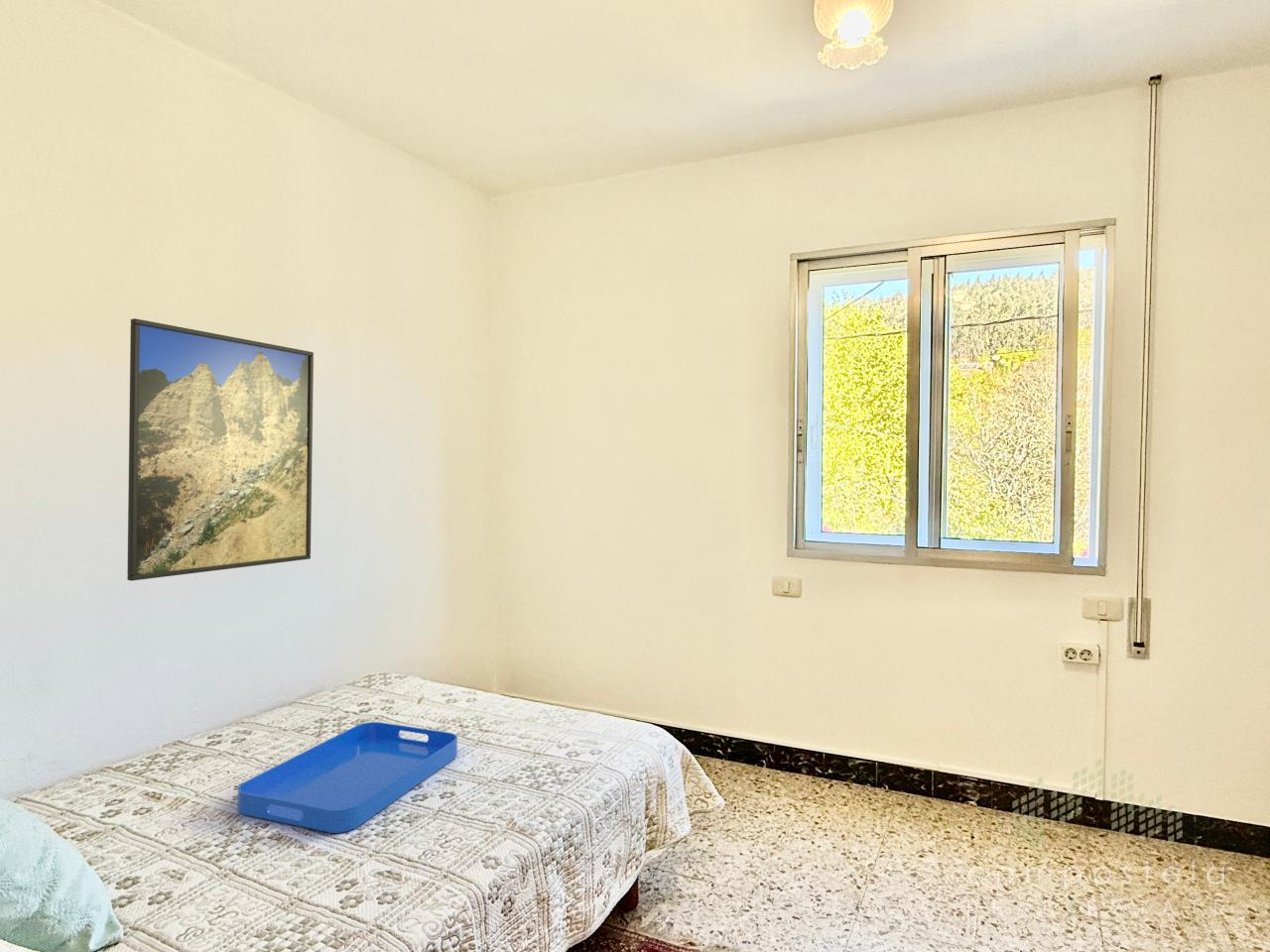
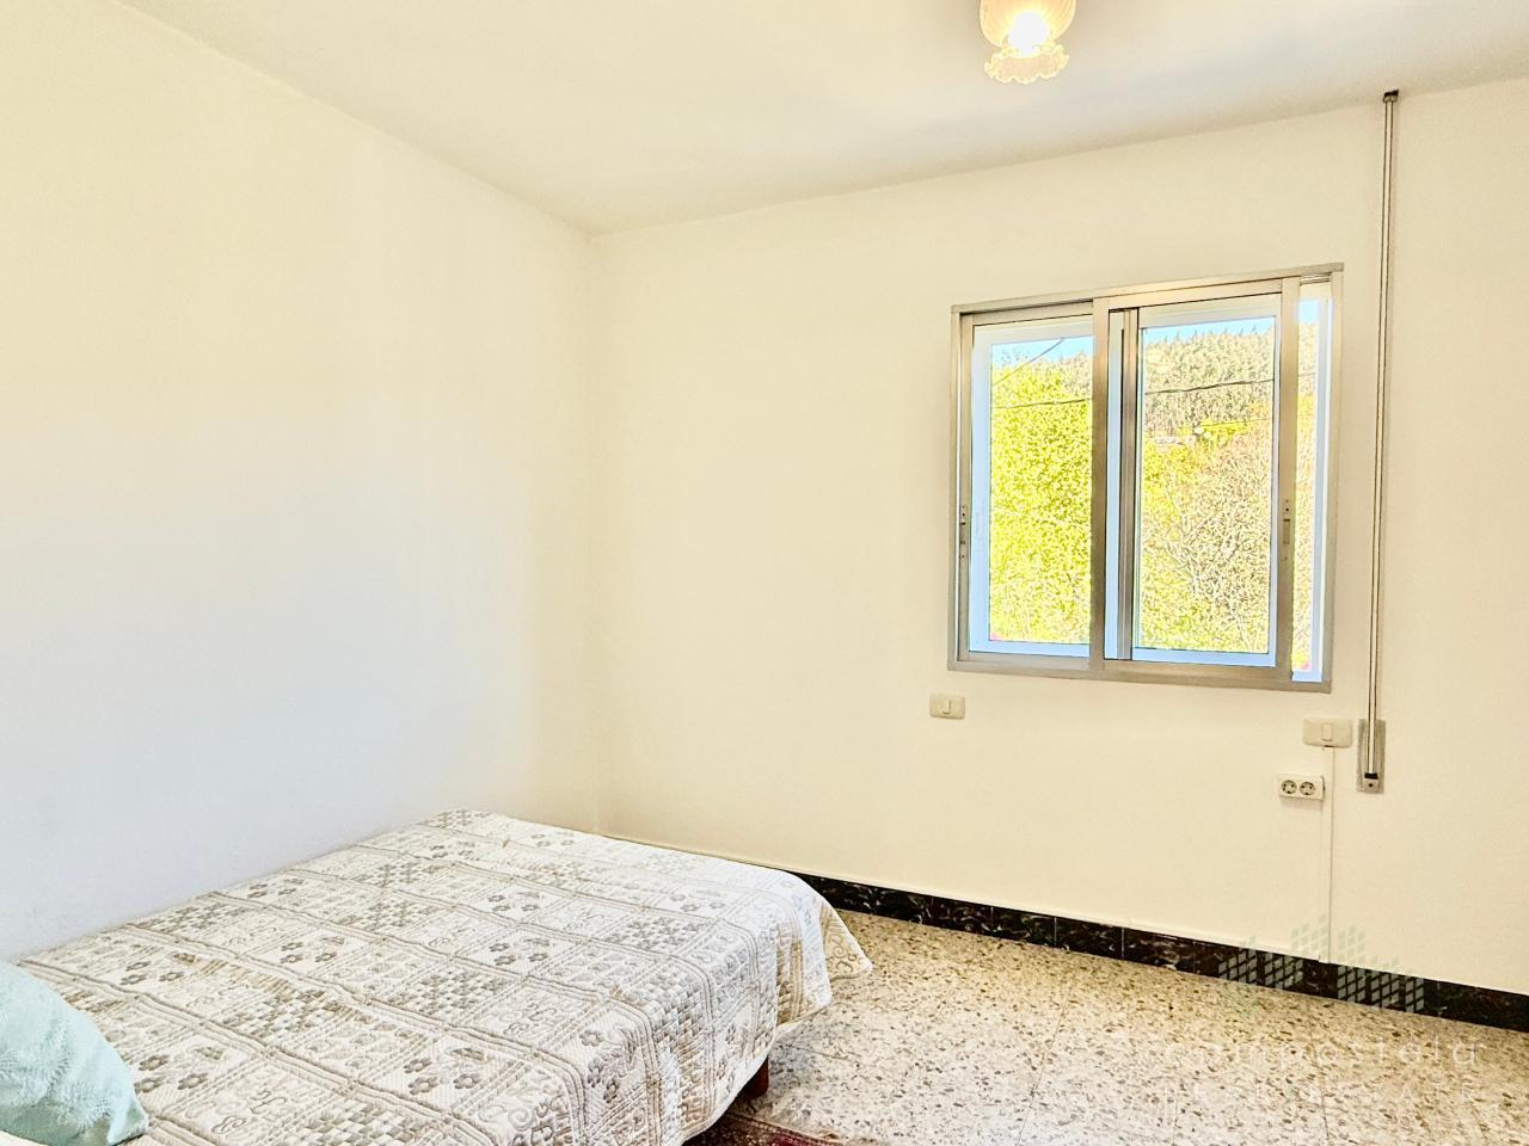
- serving tray (357, 770)
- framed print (231, 452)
